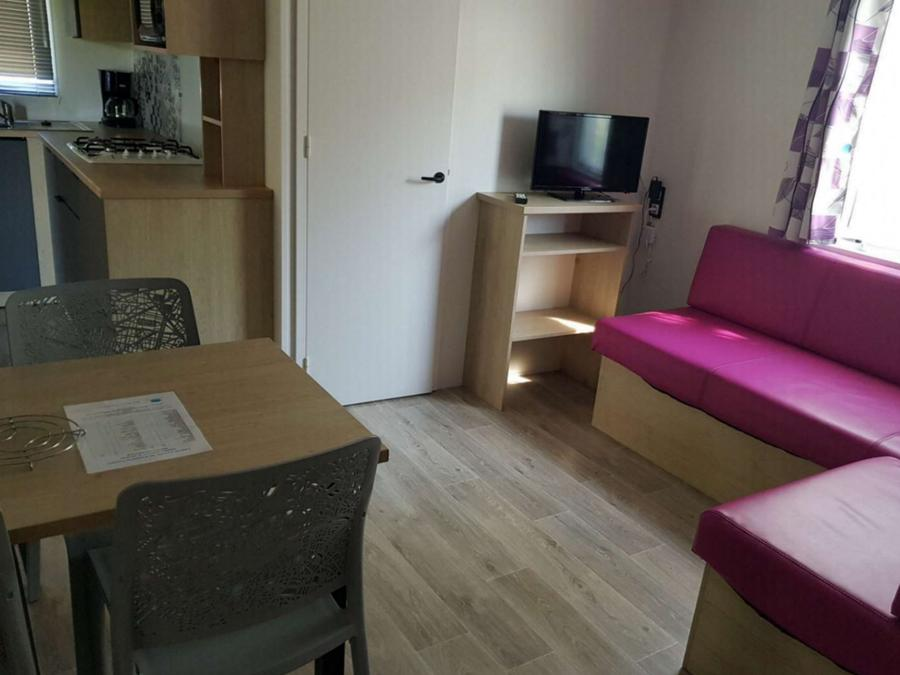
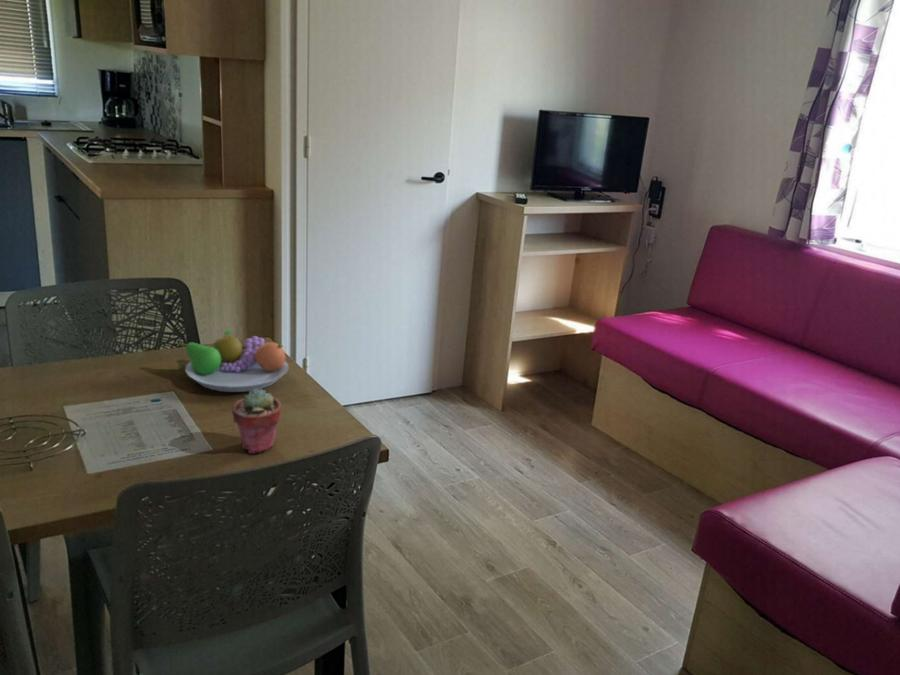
+ potted succulent (257, 417)
+ fruit bowl (234, 357)
